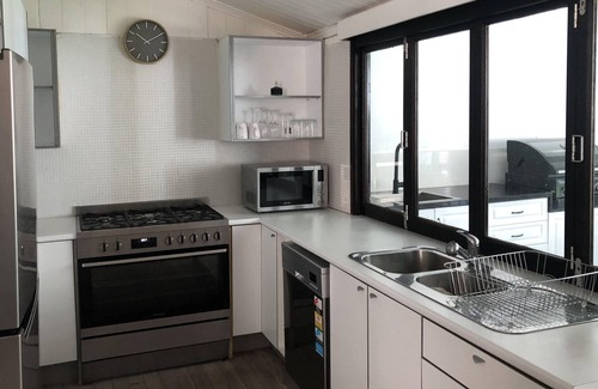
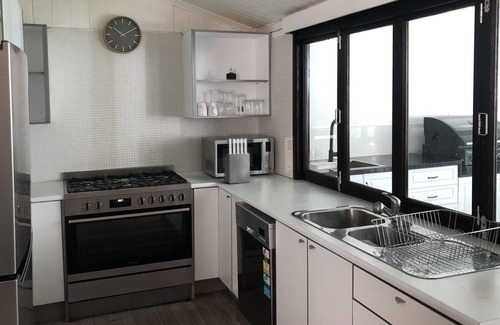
+ knife block (236, 160)
